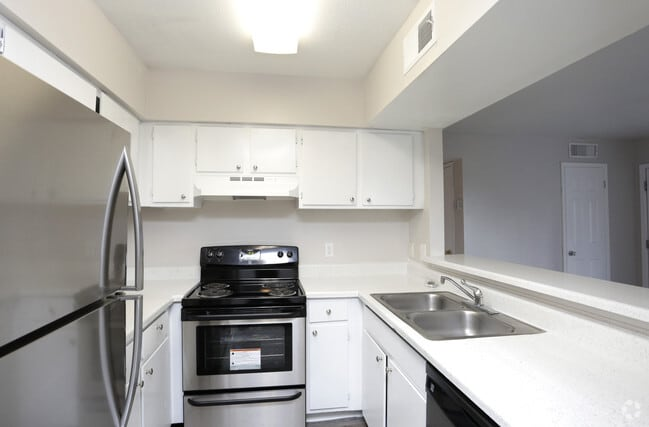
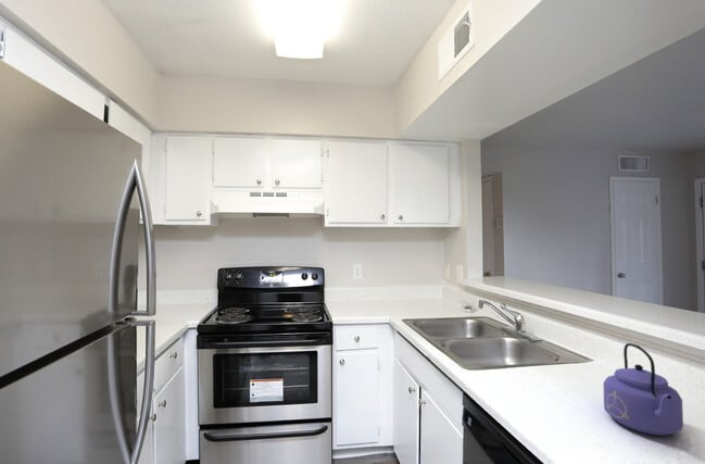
+ kettle (644, 388)
